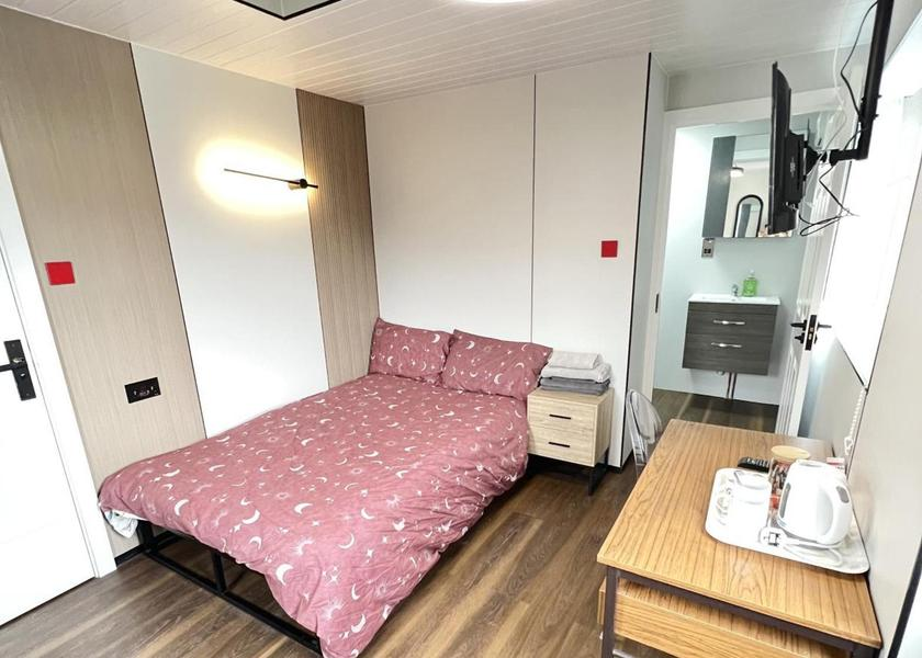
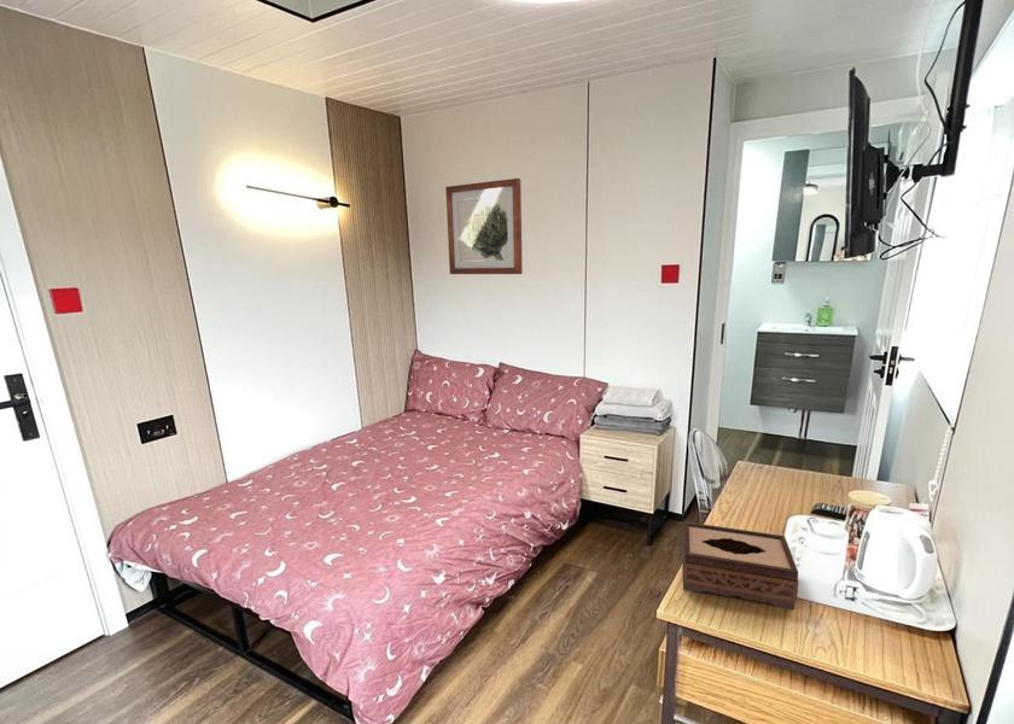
+ wall art (483, 229)
+ tissue box (734, 561)
